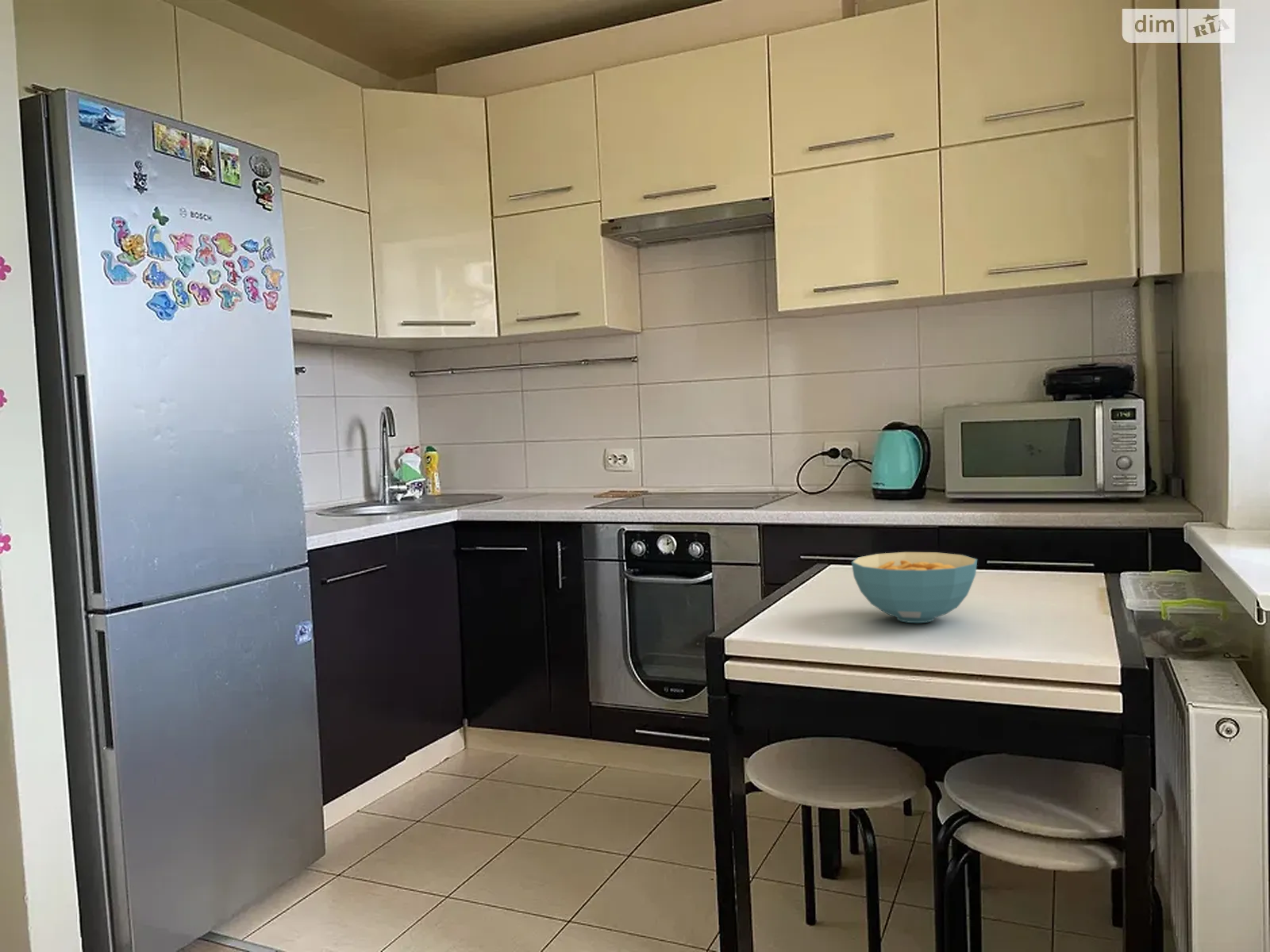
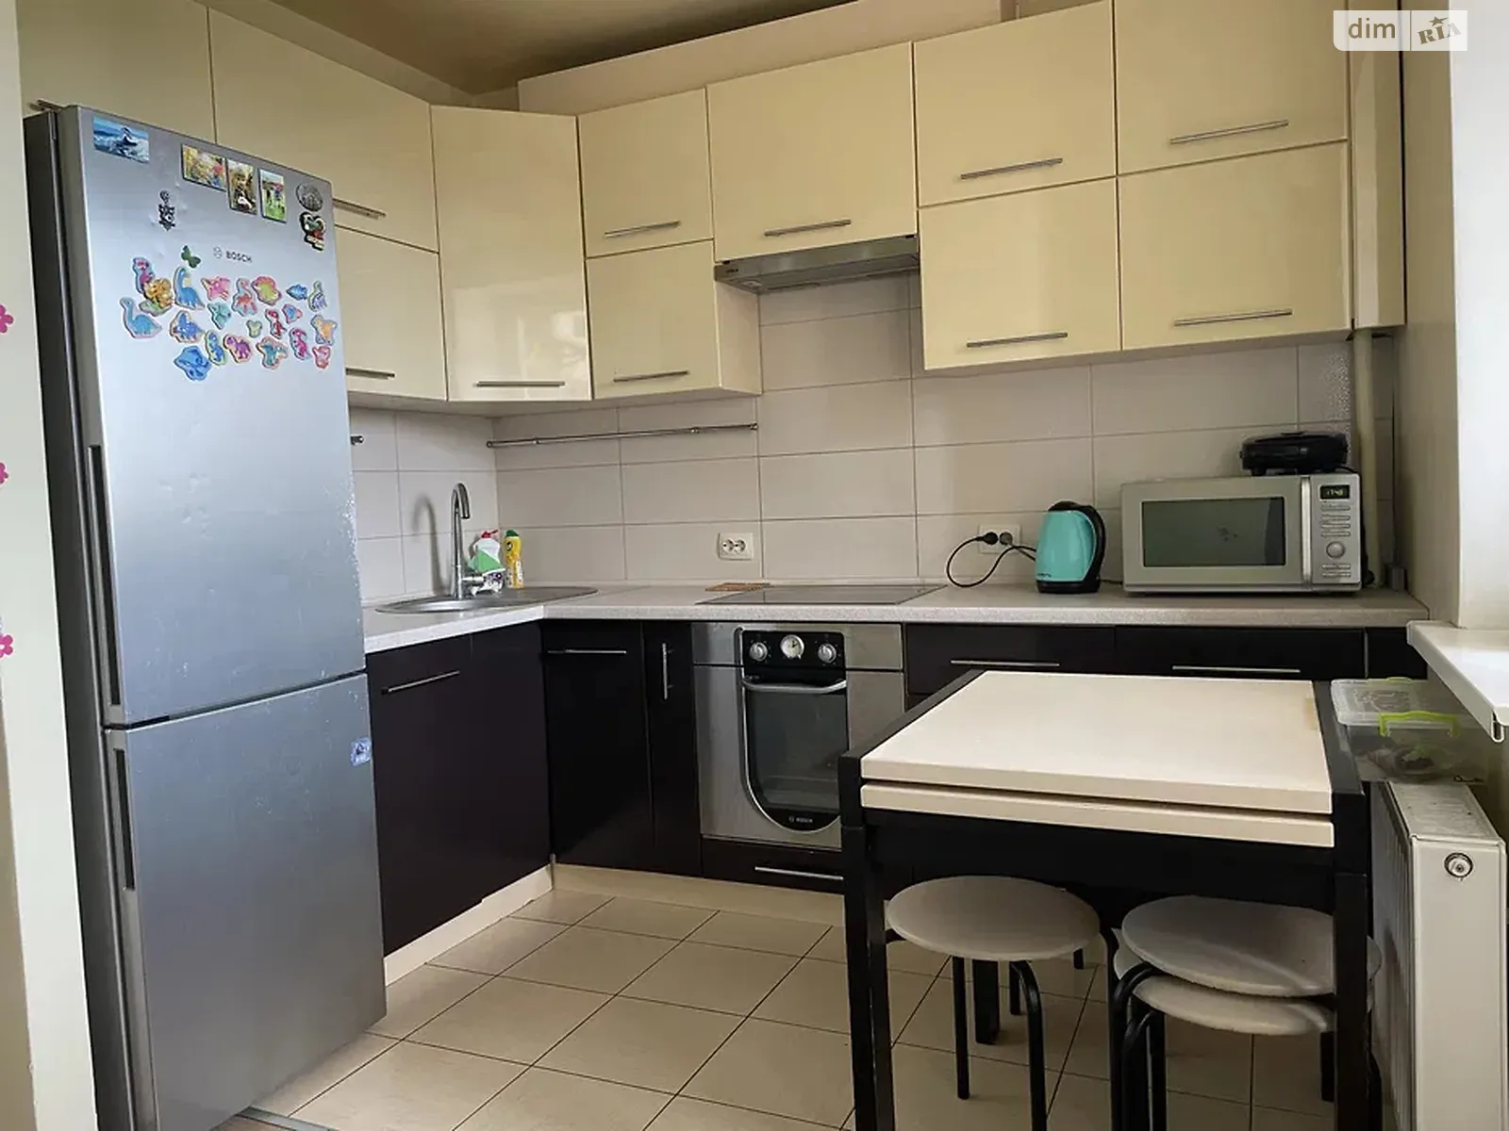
- cereal bowl (914, 589)
